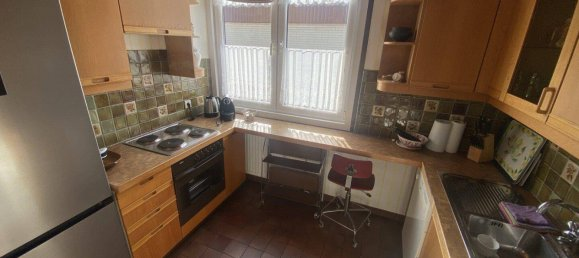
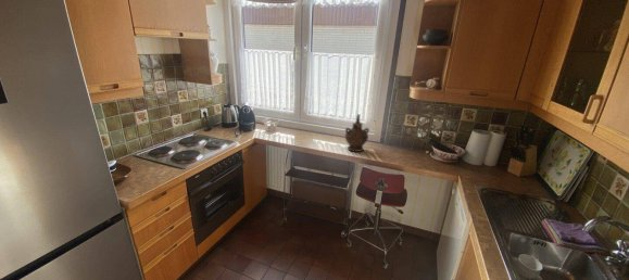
+ ceremonial vessel (356, 132)
